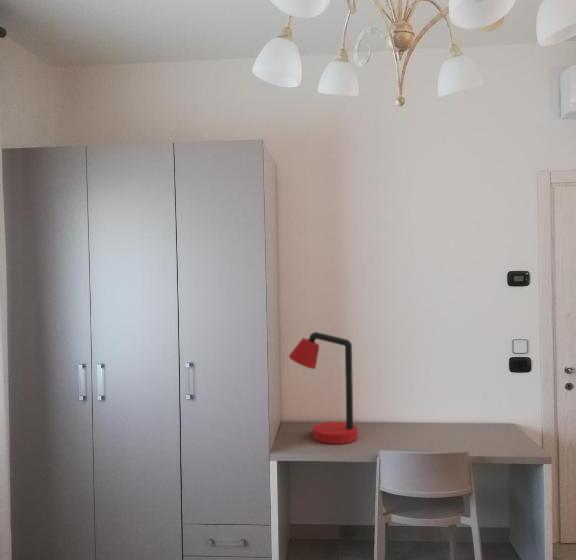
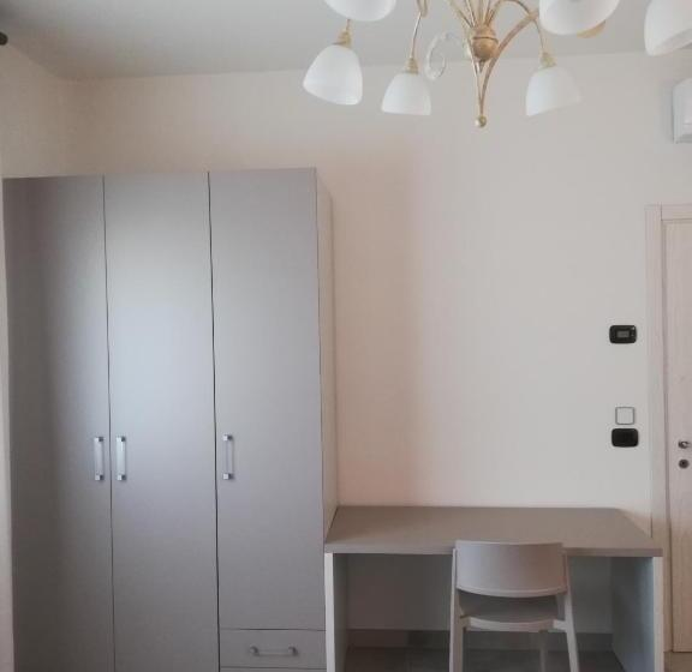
- desk lamp (315, 368)
